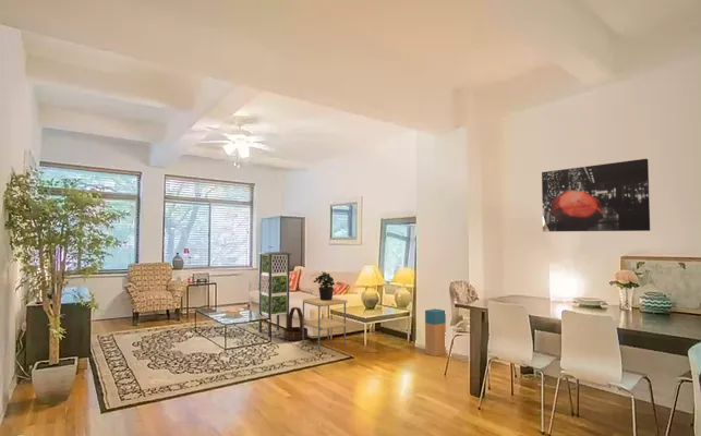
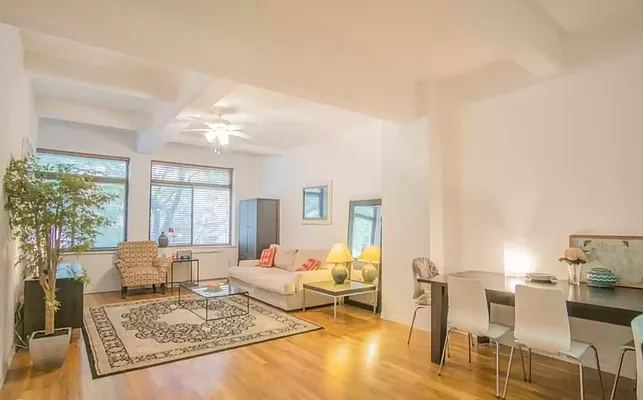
- wall art (590, 198)
- potted plant (324, 284)
- basket (291, 323)
- plant stand (274, 292)
- pouf (435, 331)
- side table (324, 322)
